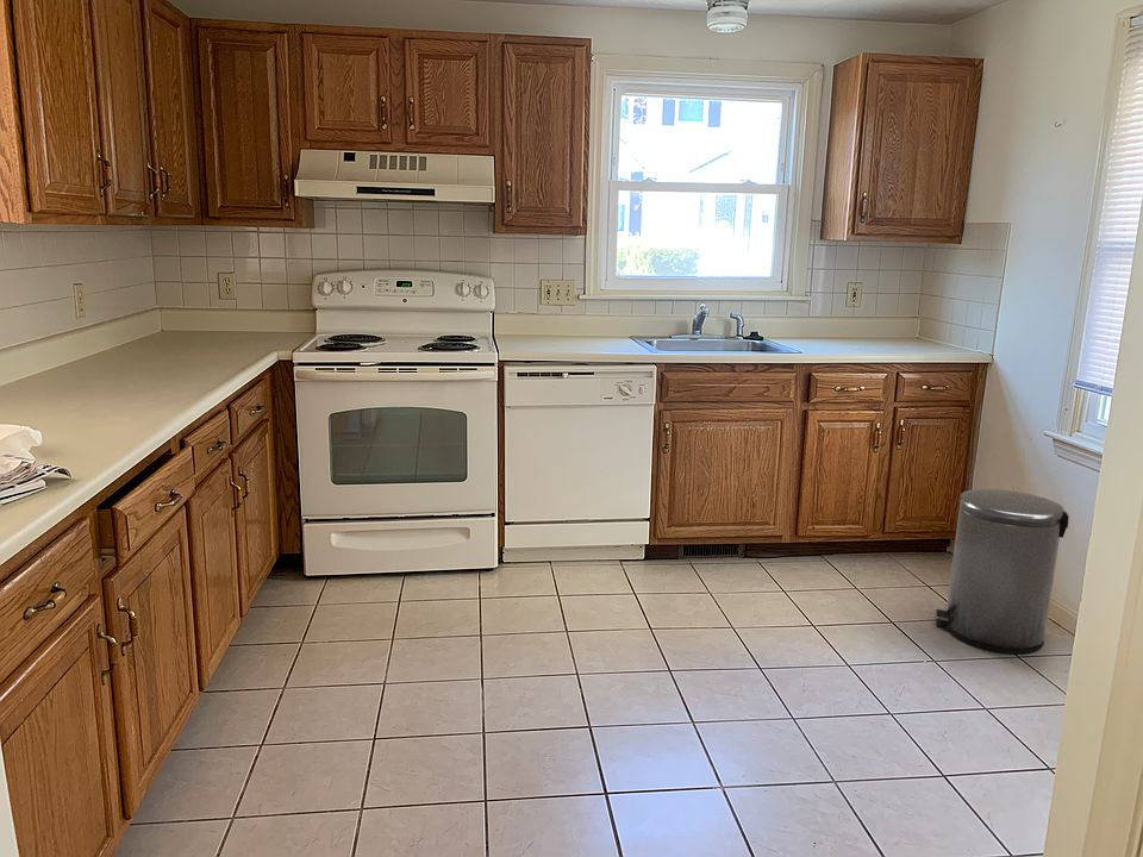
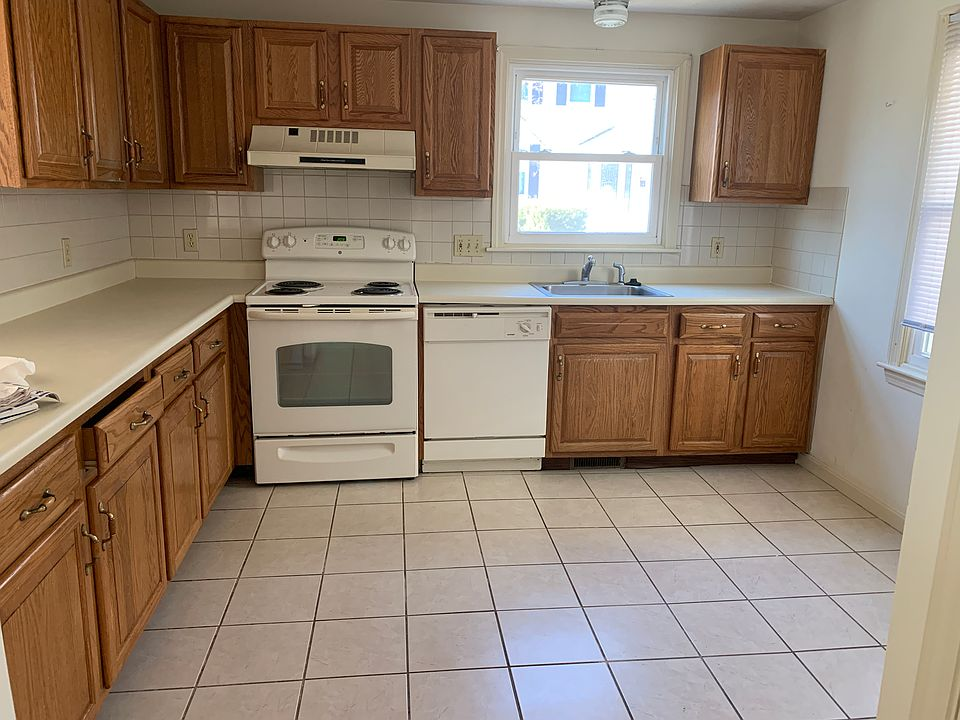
- trash can (999, 565)
